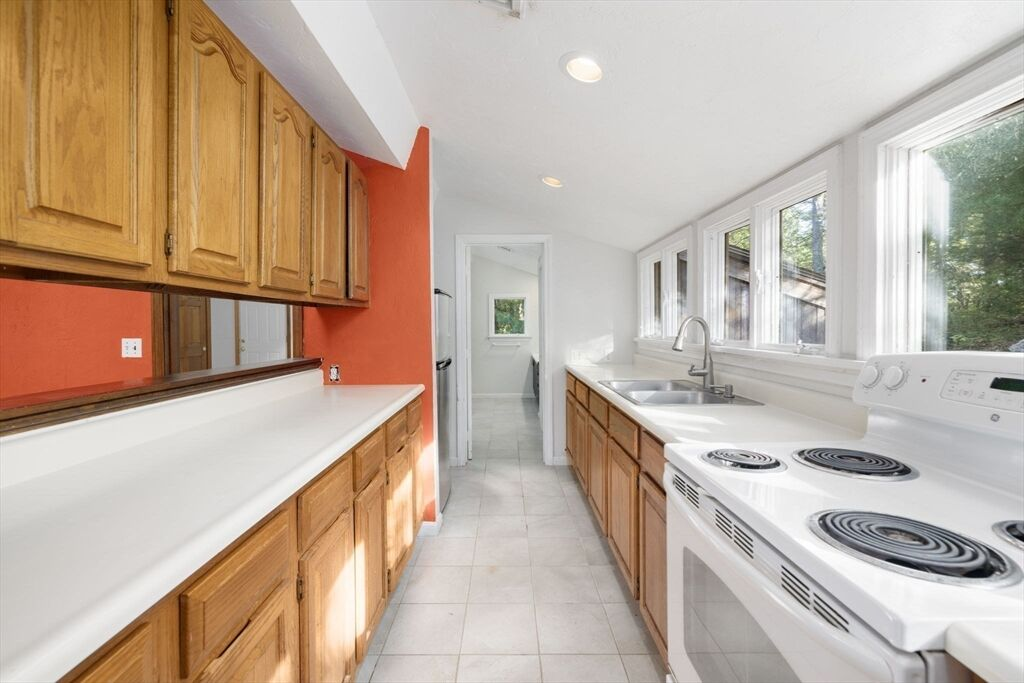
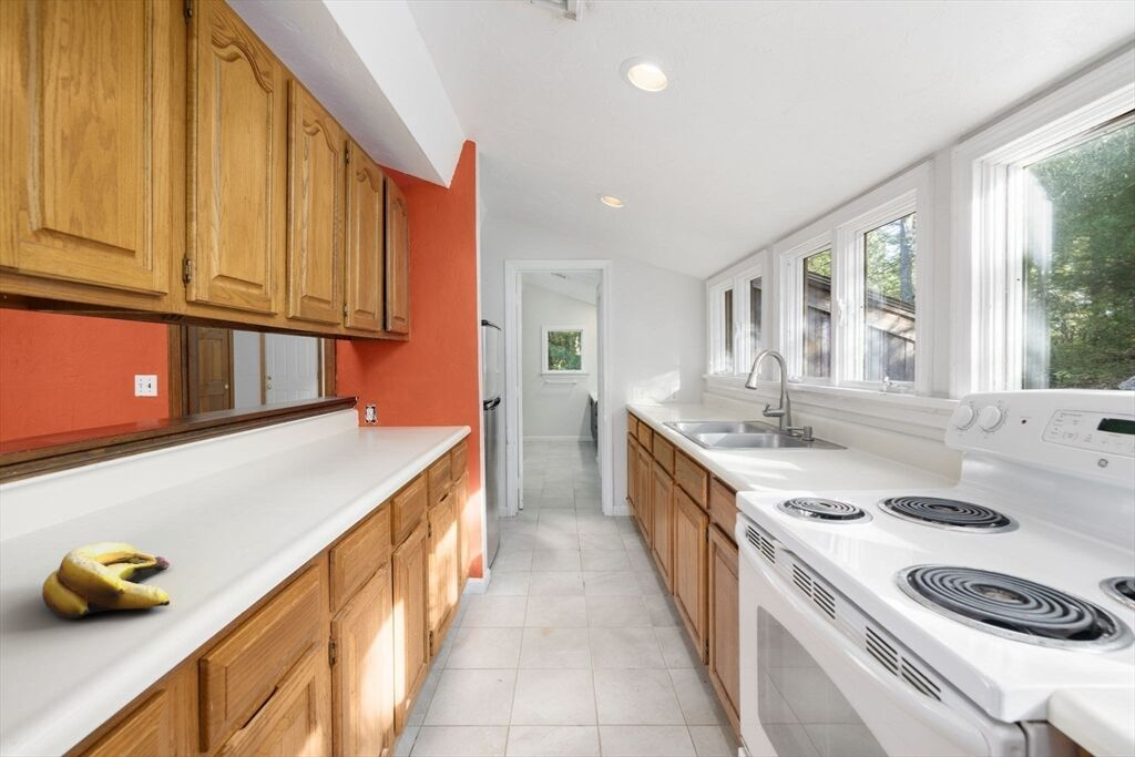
+ banana (126, 567)
